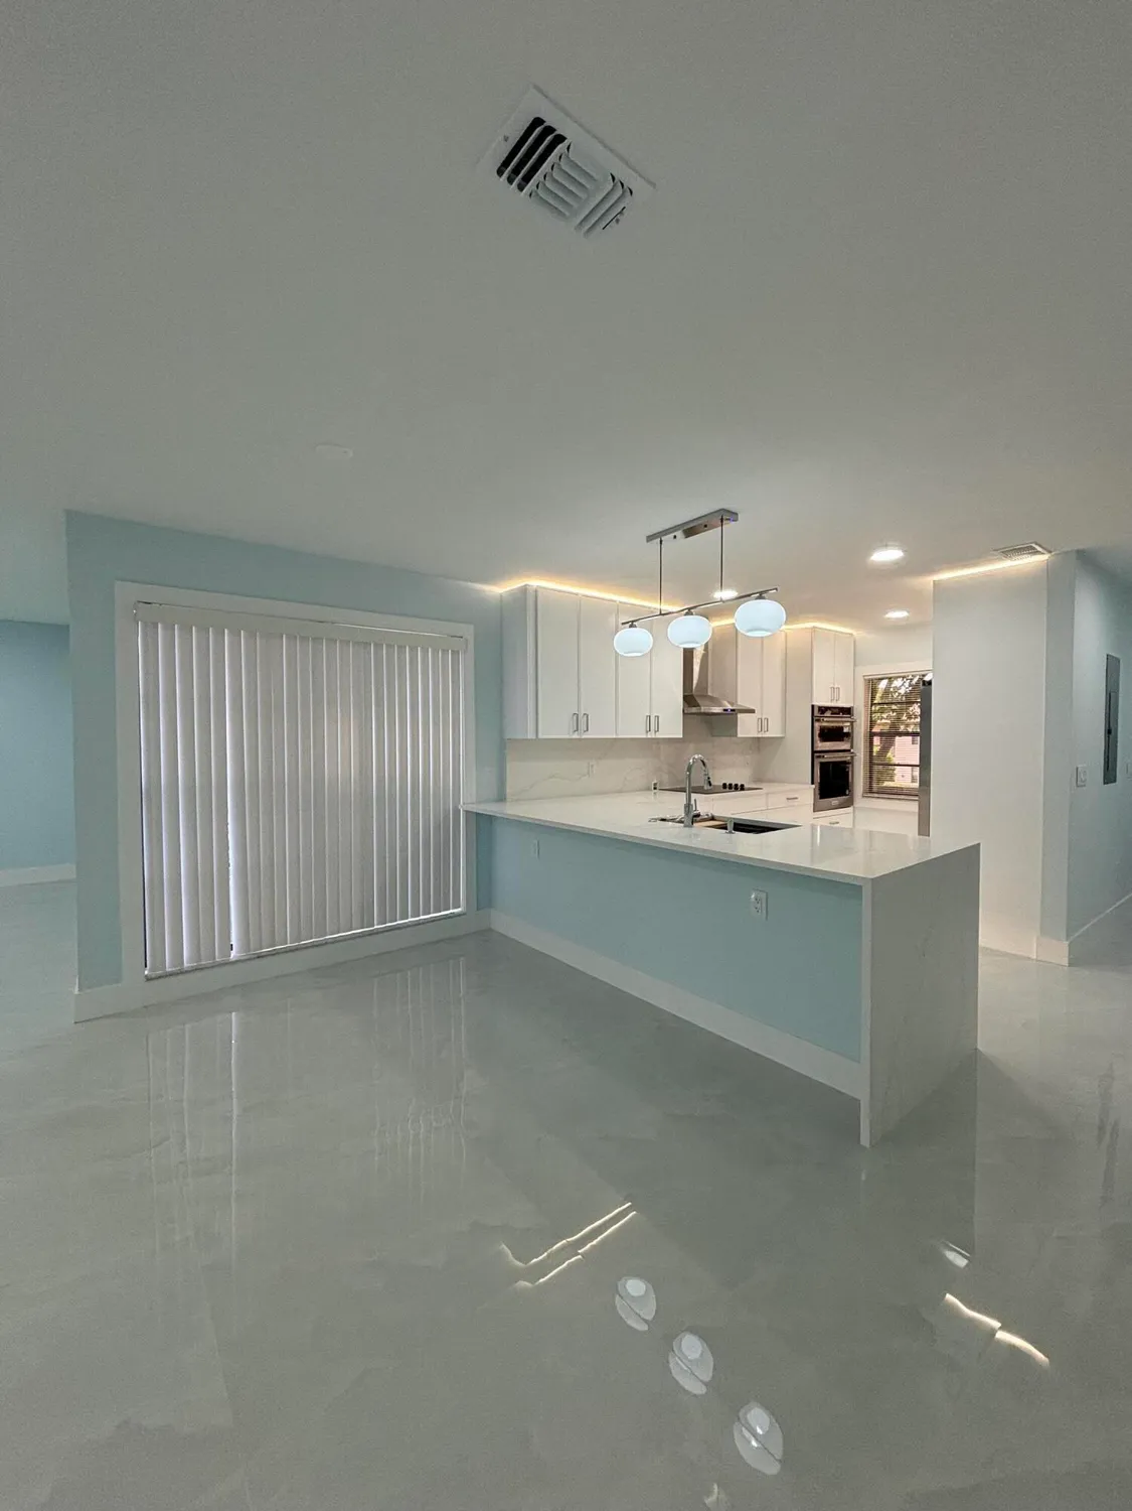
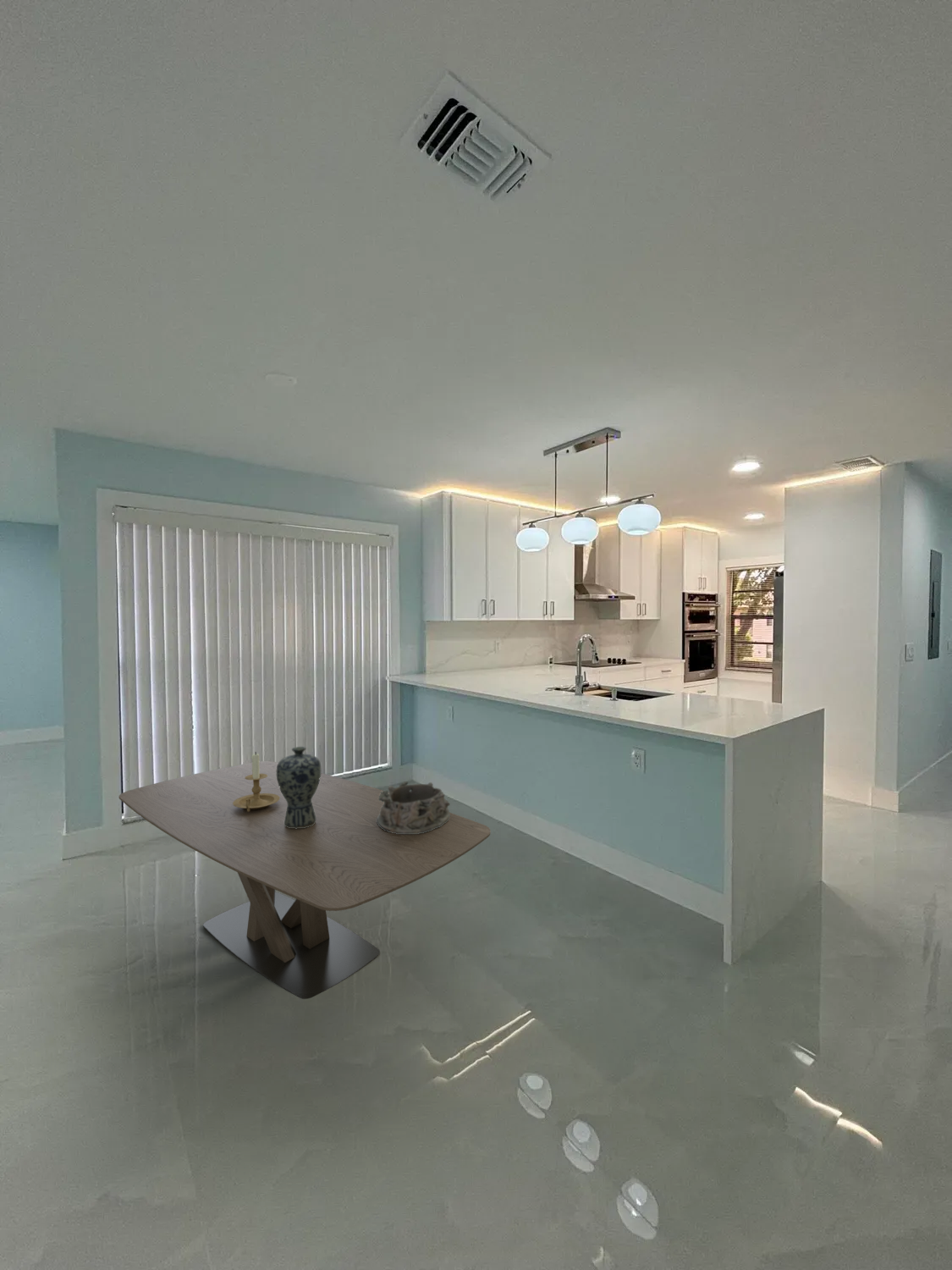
+ vase (299, 785)
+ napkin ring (414, 803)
+ dining table (289, 875)
+ candle holder (256, 778)
